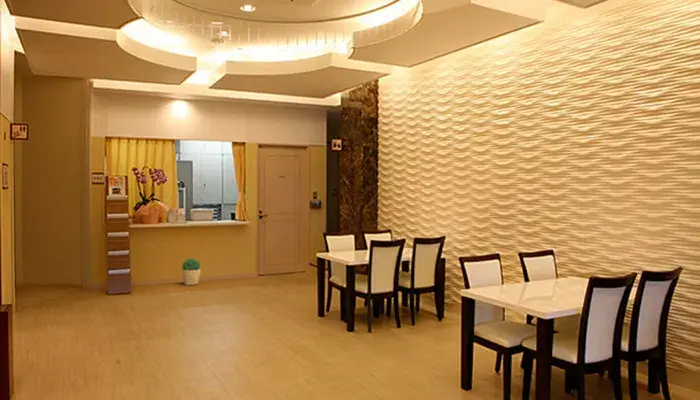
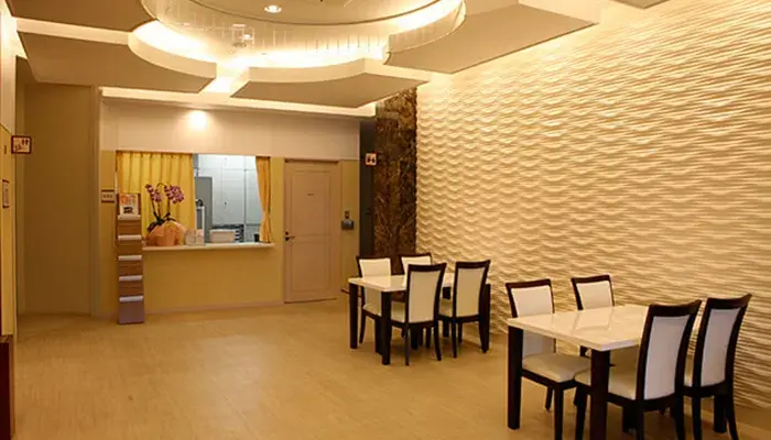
- potted plant (191, 271)
